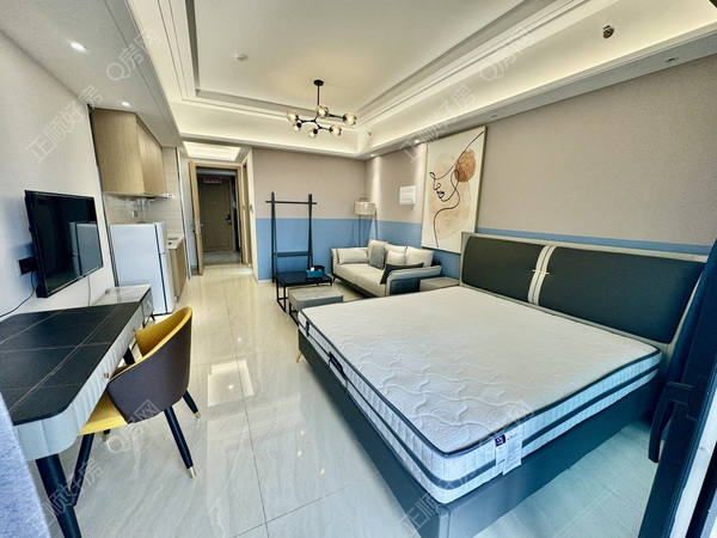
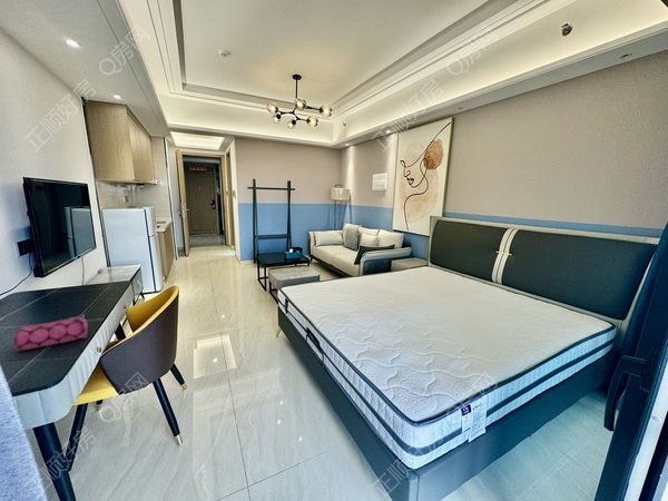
+ pencil case (52, 332)
